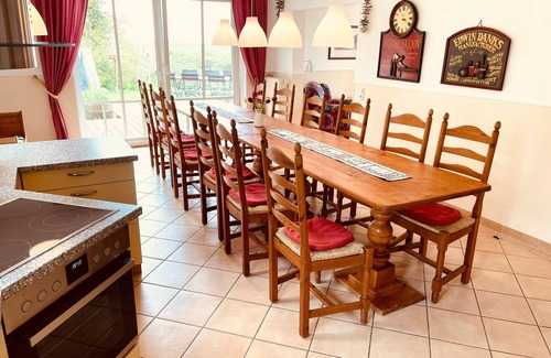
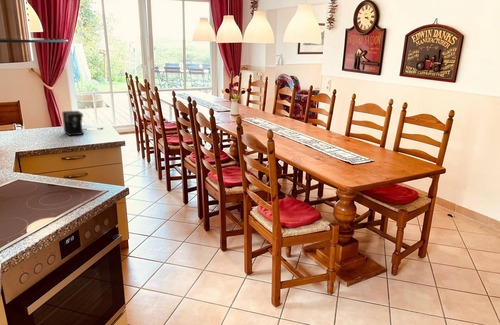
+ coffee maker (81, 122)
